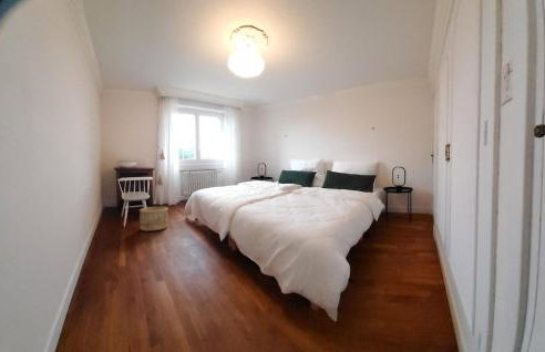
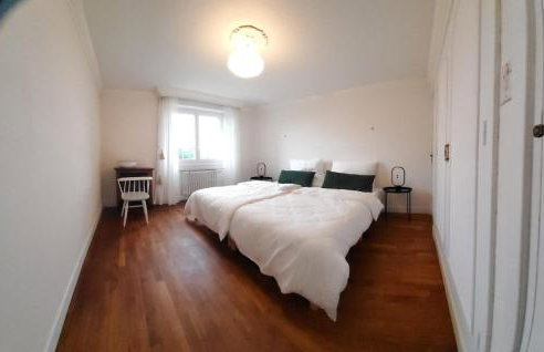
- wooden bucket (154, 218)
